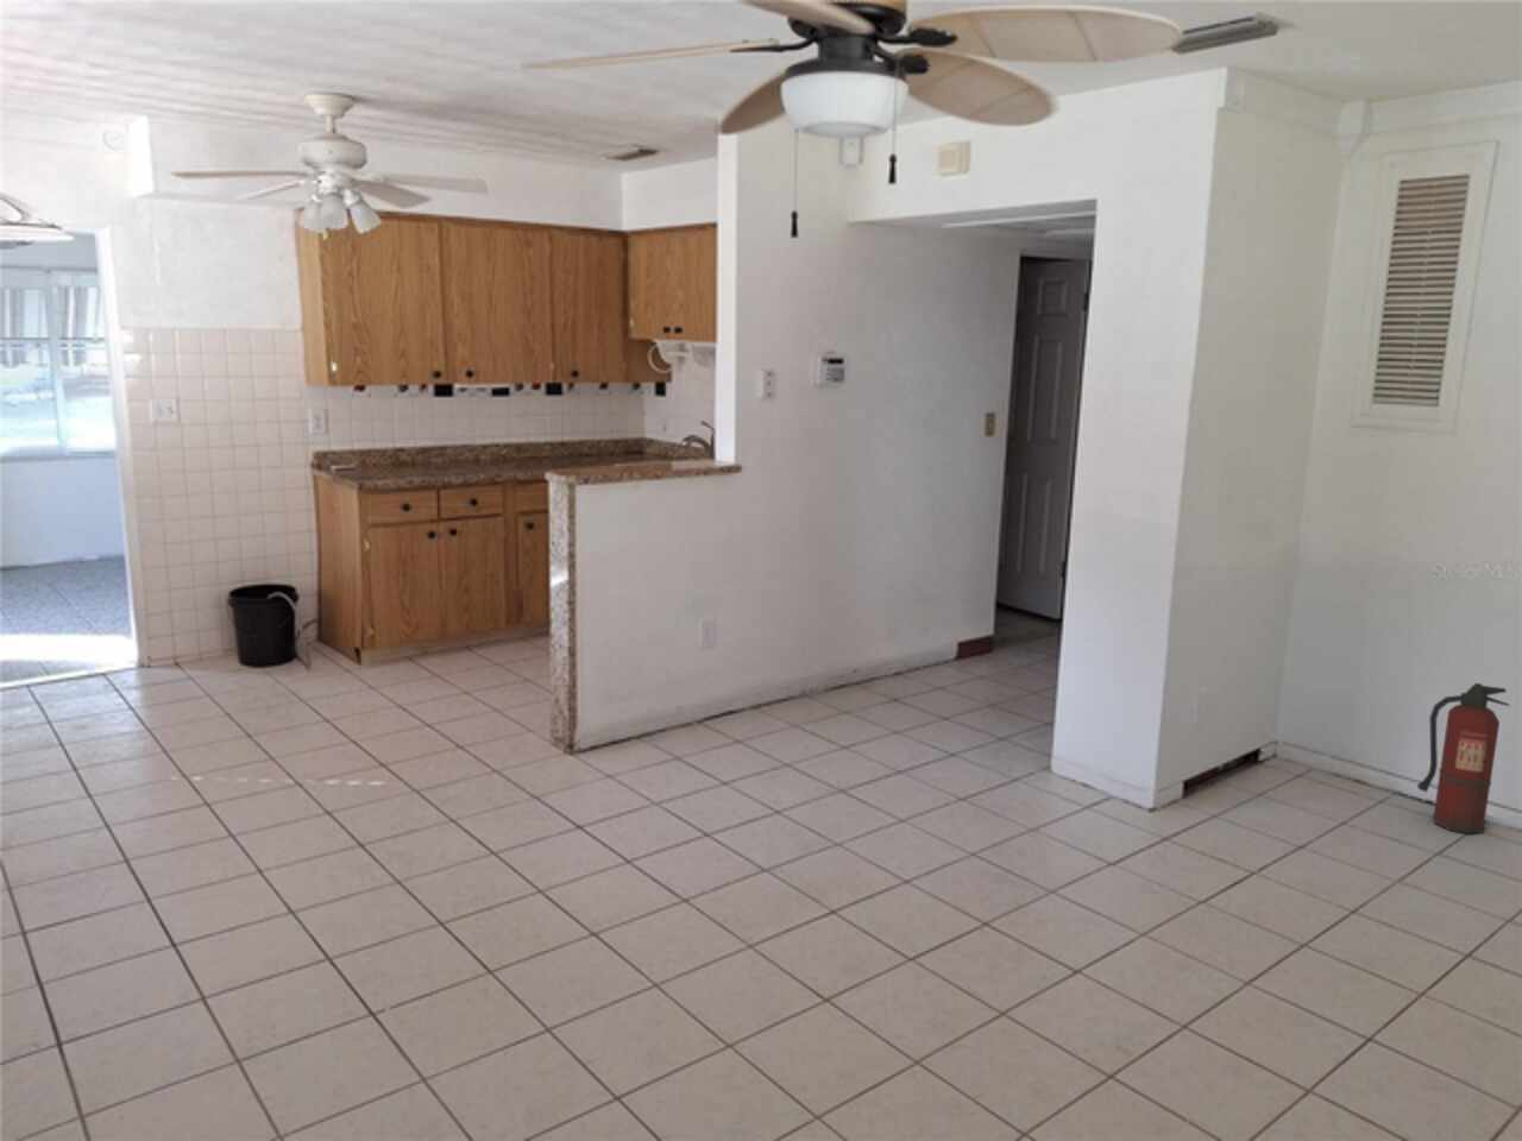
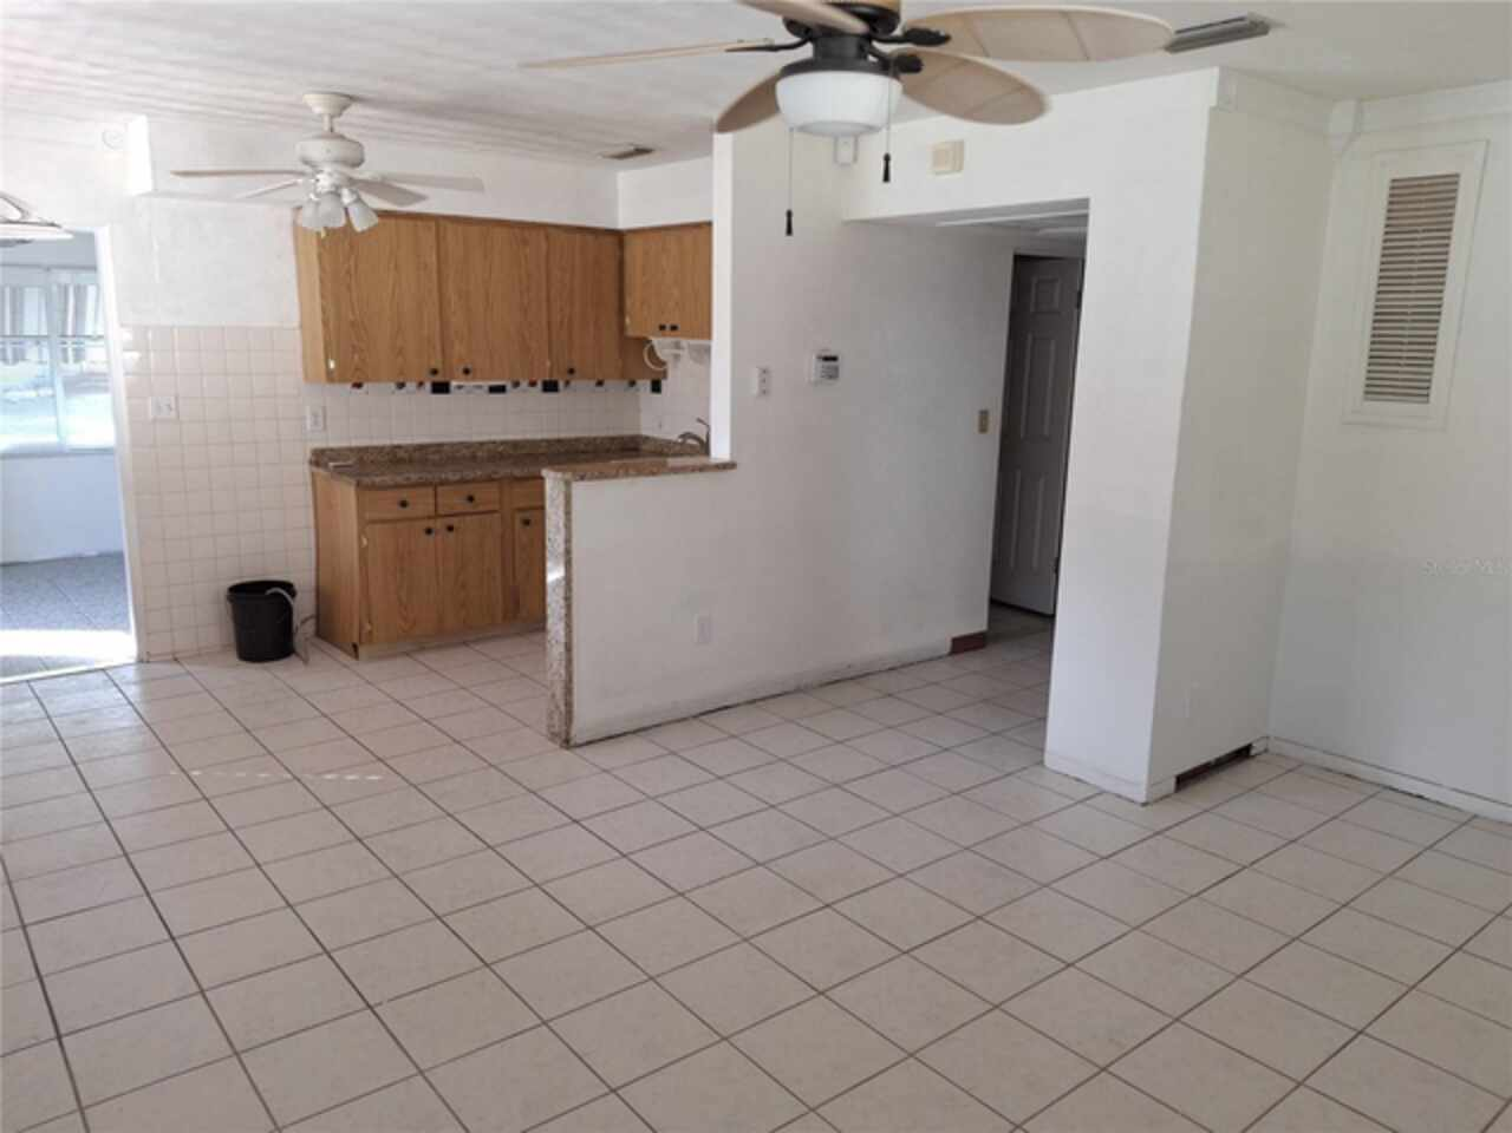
- fire extinguisher (1458, 753)
